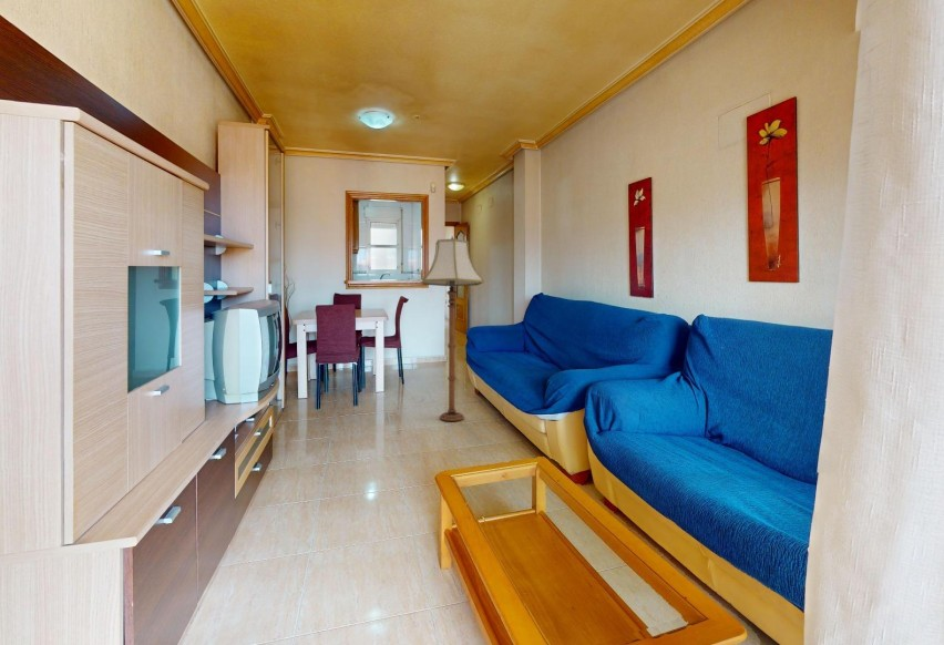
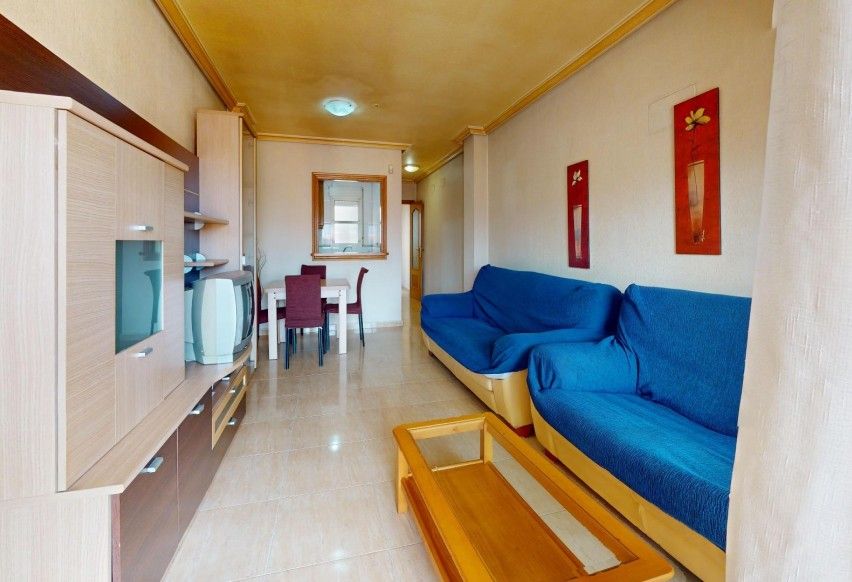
- floor lamp (451, 327)
